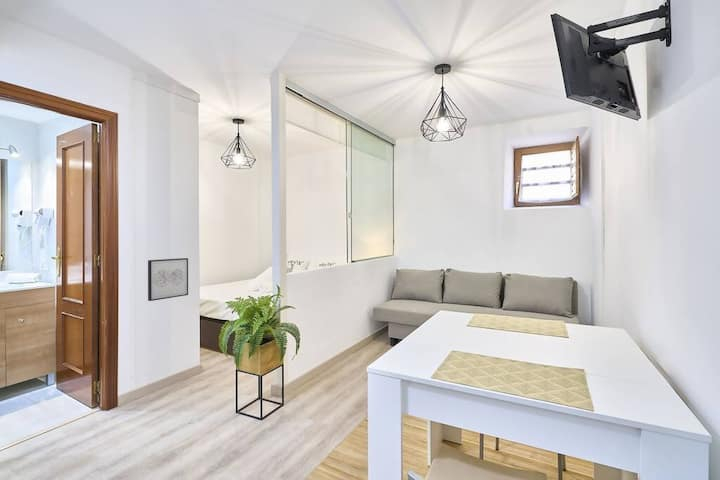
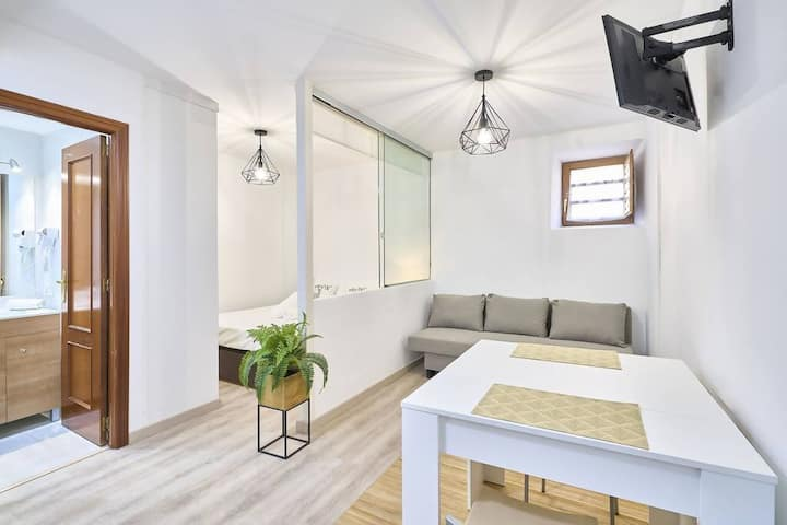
- wall art (169, 278)
